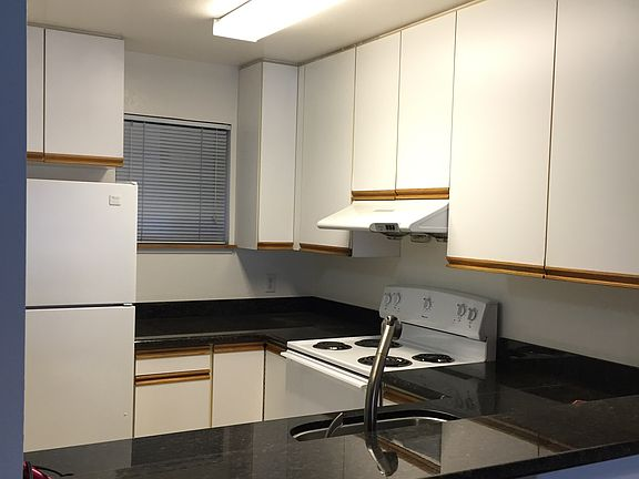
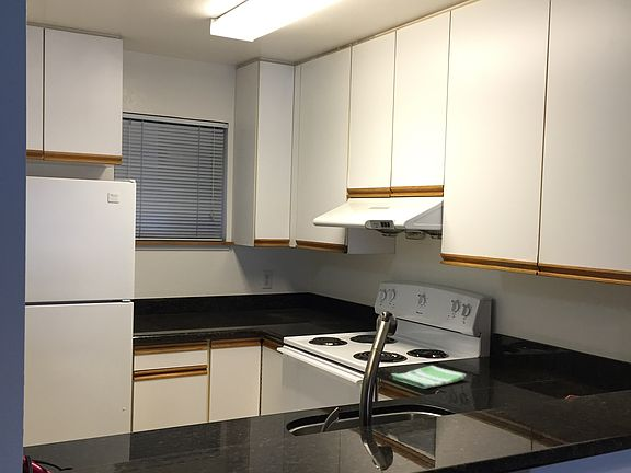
+ dish towel (428, 376)
